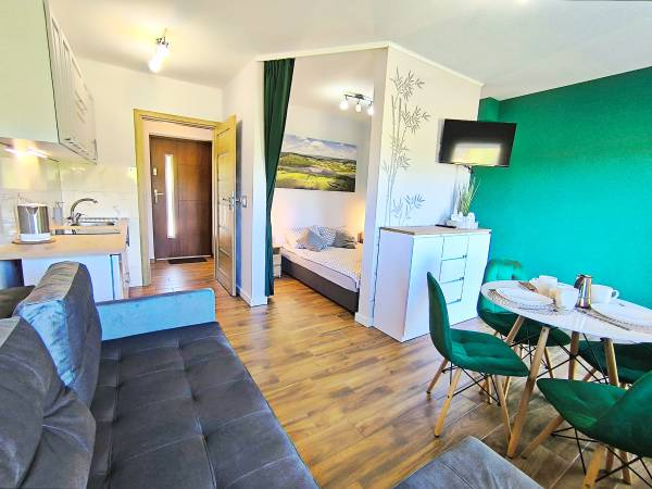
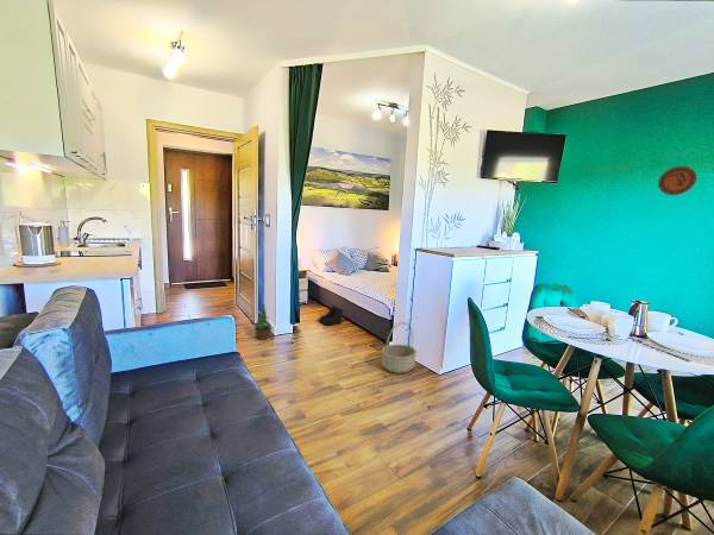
+ boots (331, 314)
+ decorative plate (676, 181)
+ potted plant (262, 321)
+ basket (399, 345)
